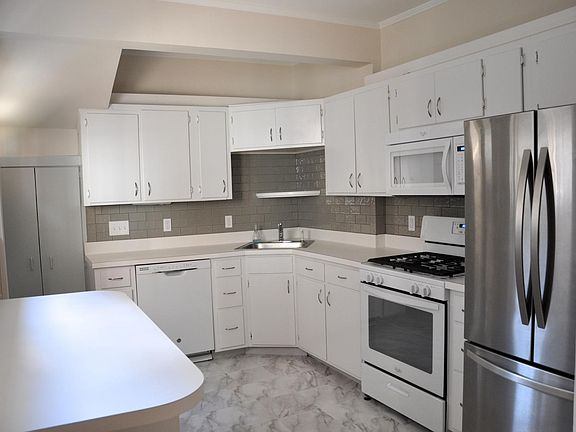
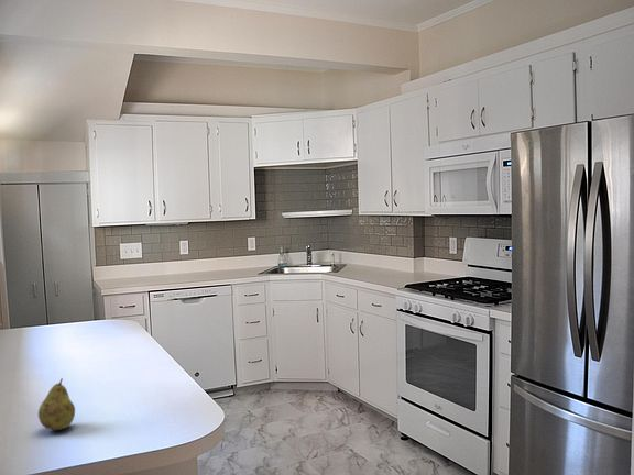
+ fruit (56, 405)
